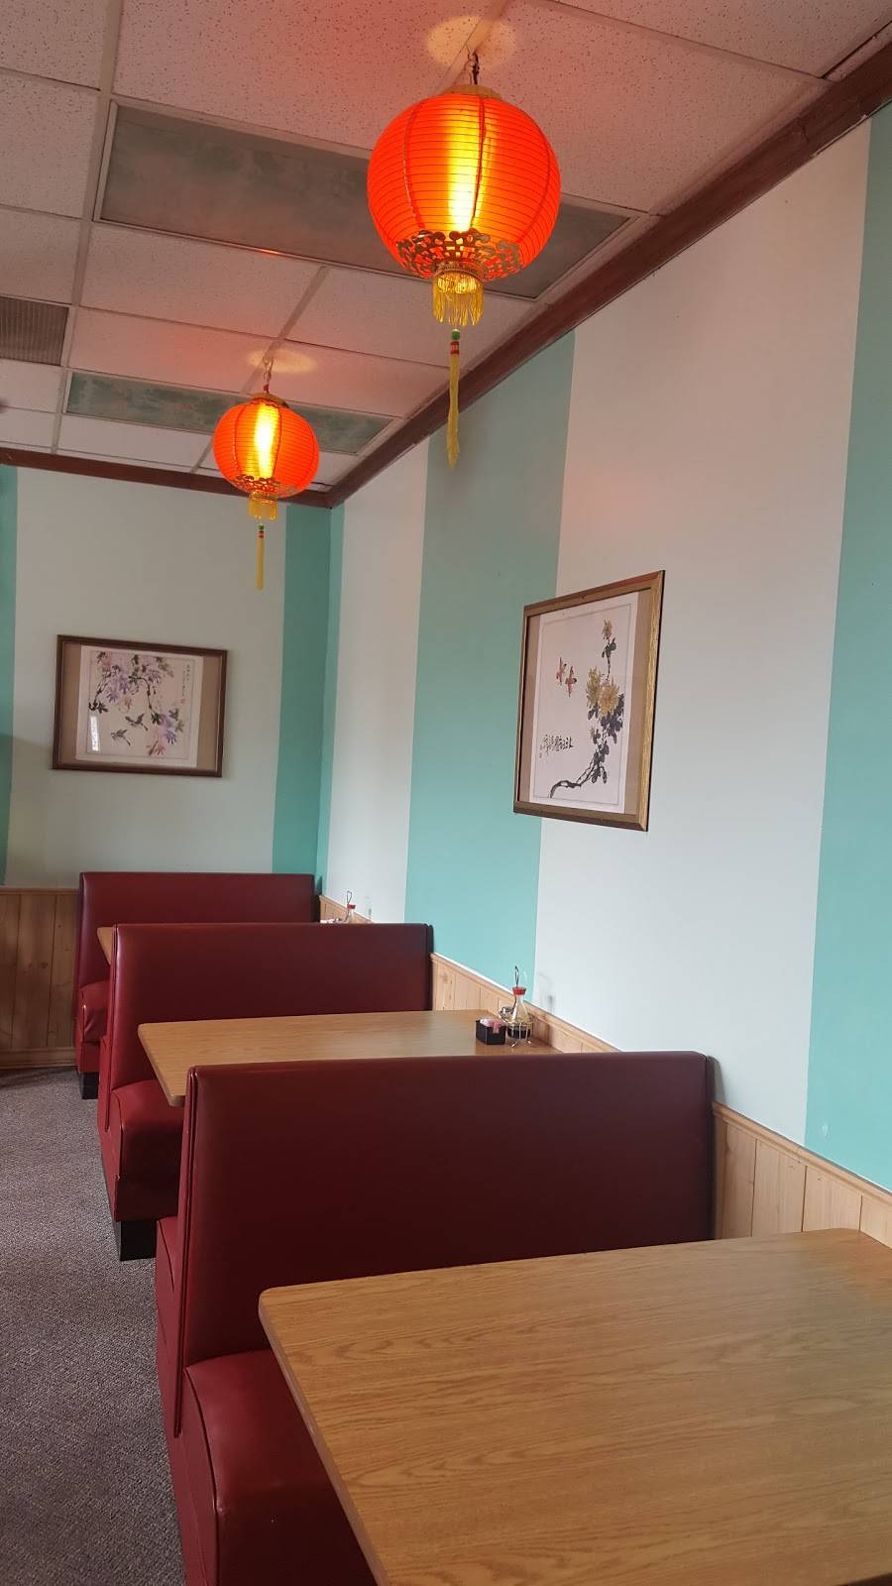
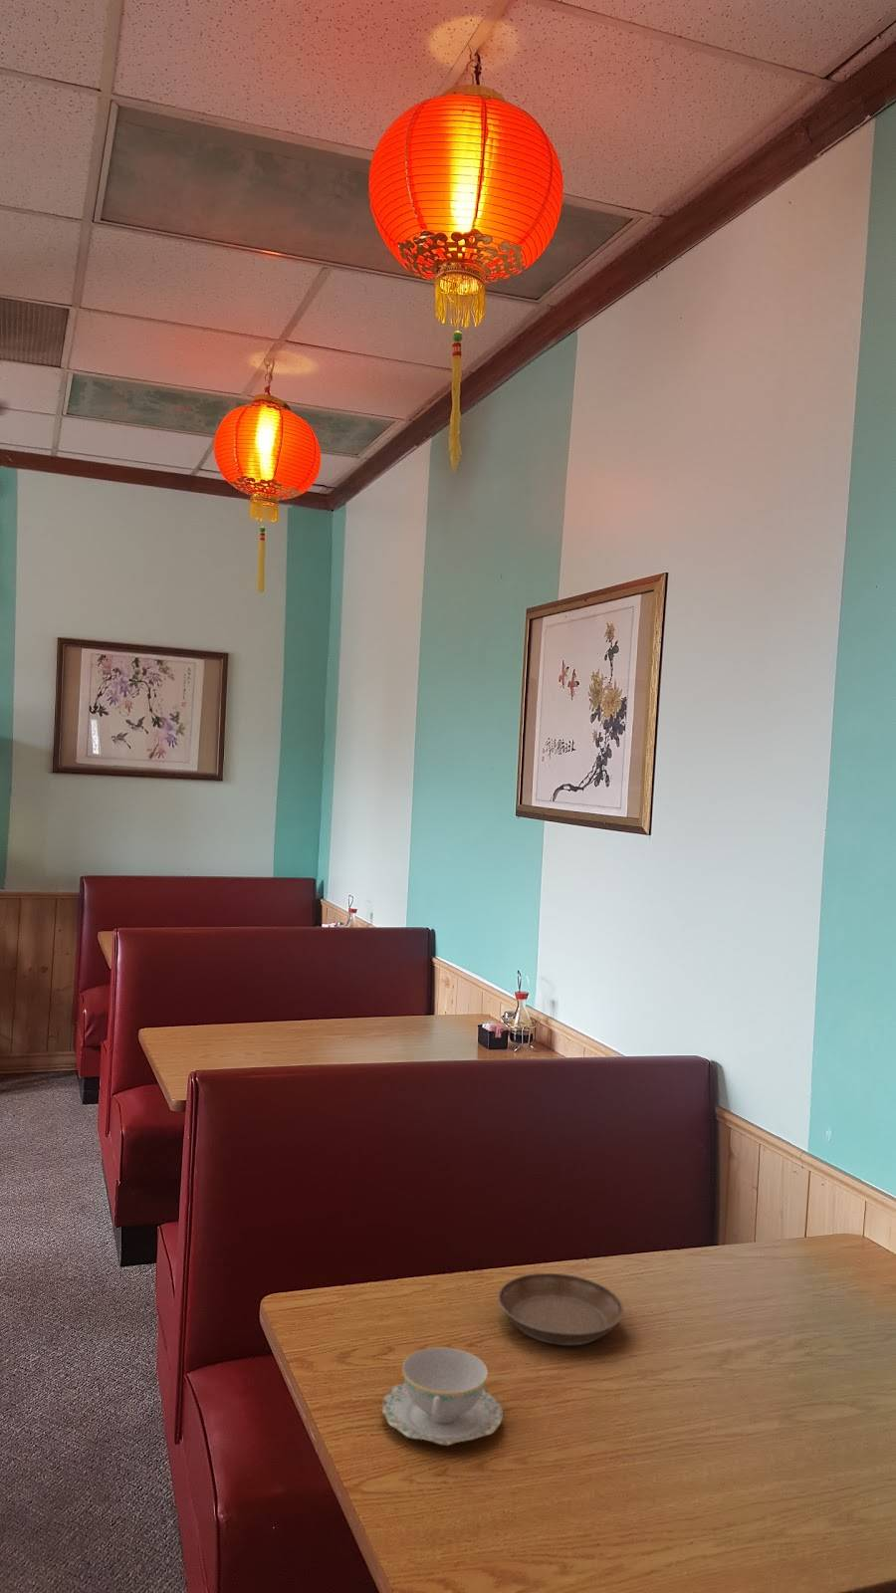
+ saucer (559, 1311)
+ chinaware (443, 1393)
